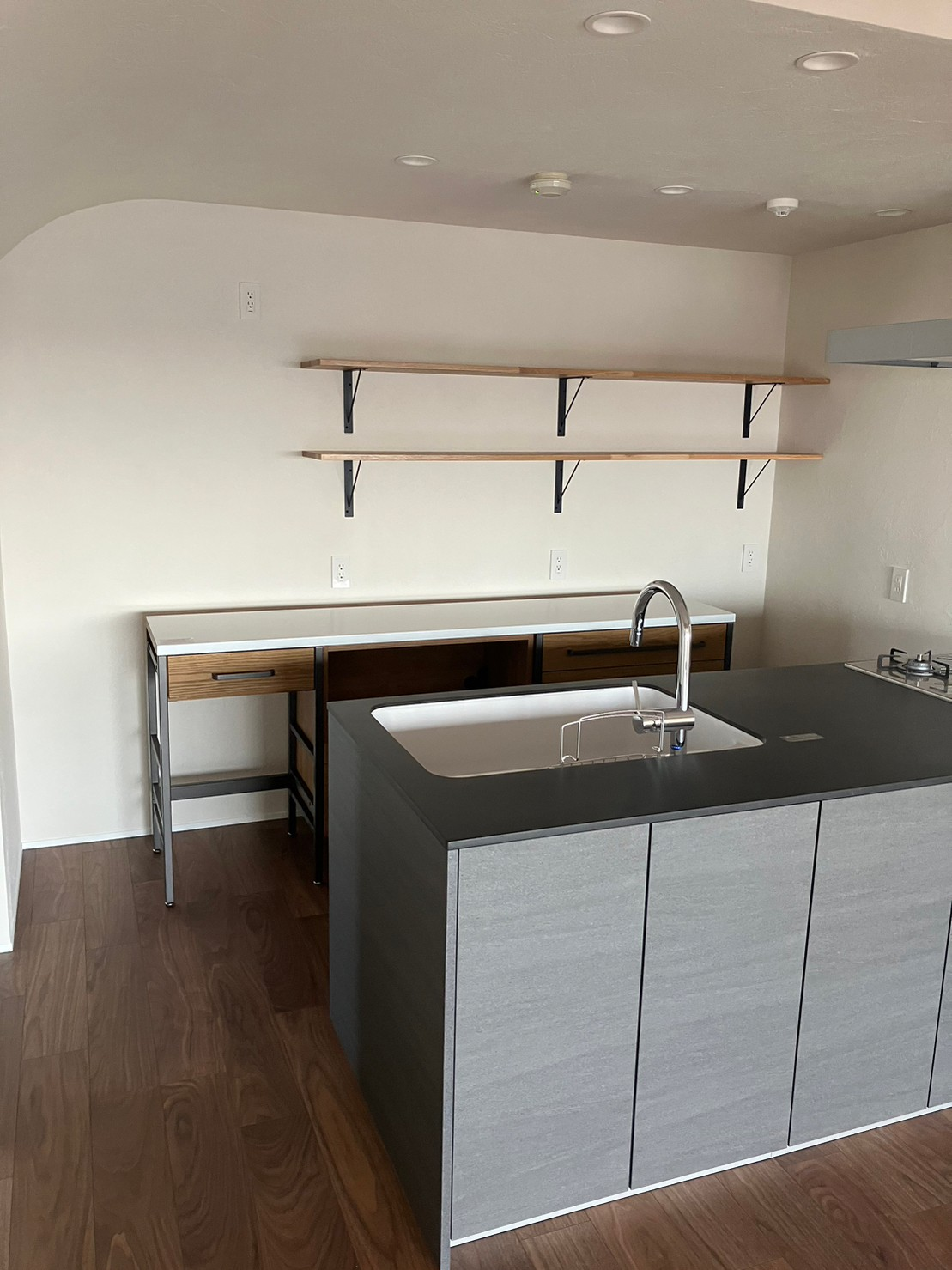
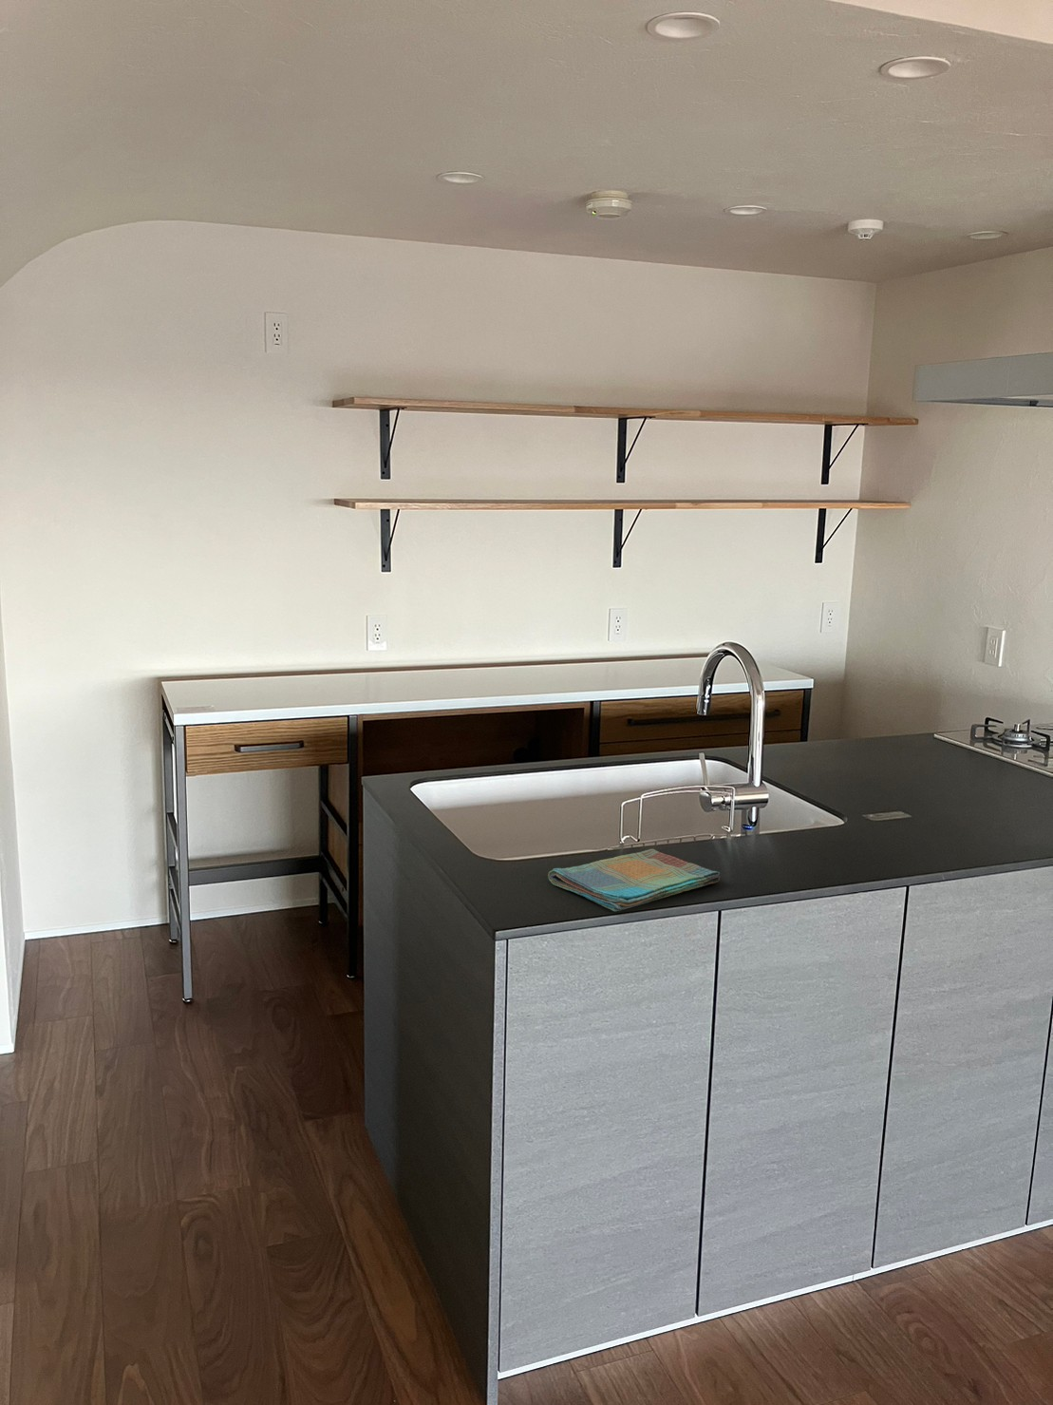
+ dish towel (634, 875)
